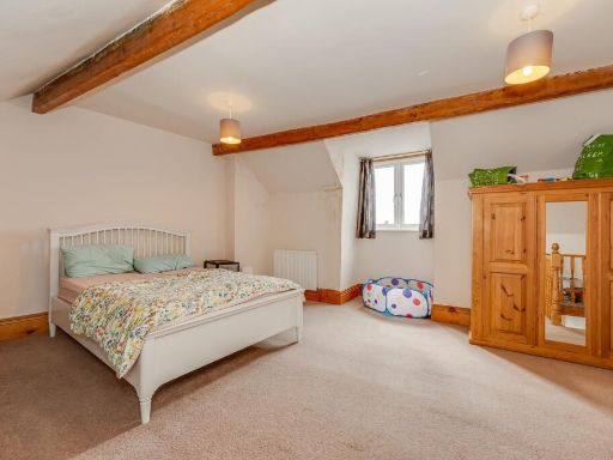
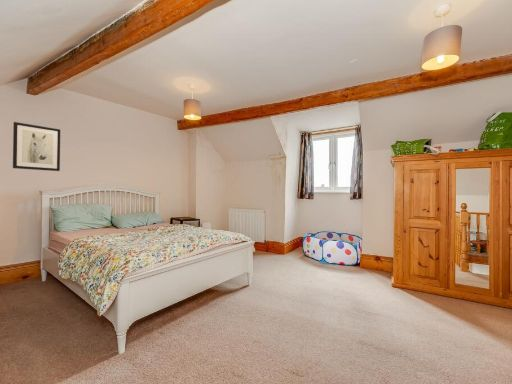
+ wall art (37, 147)
